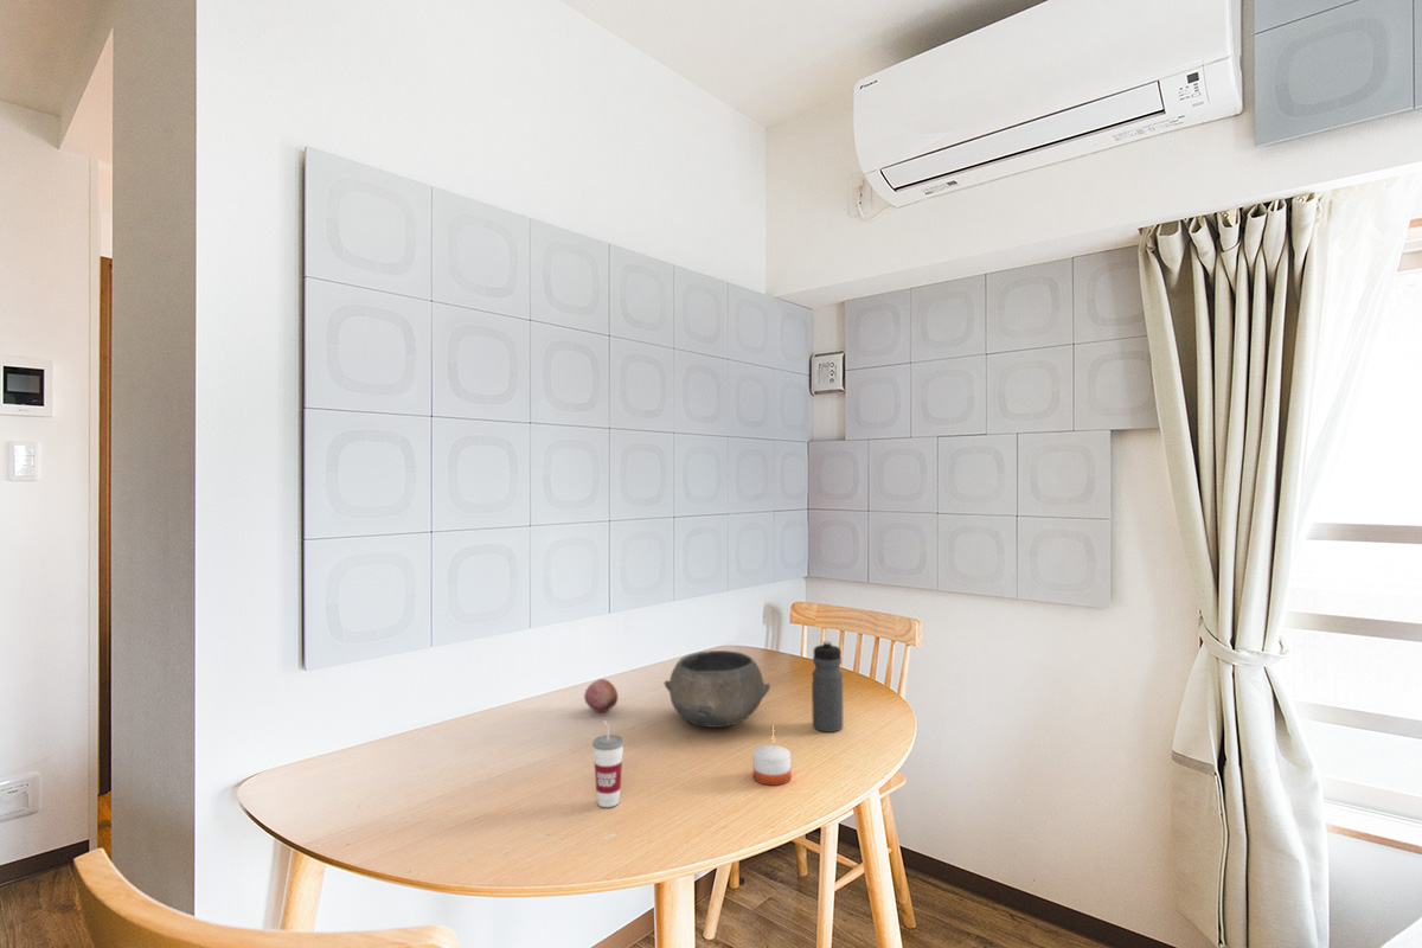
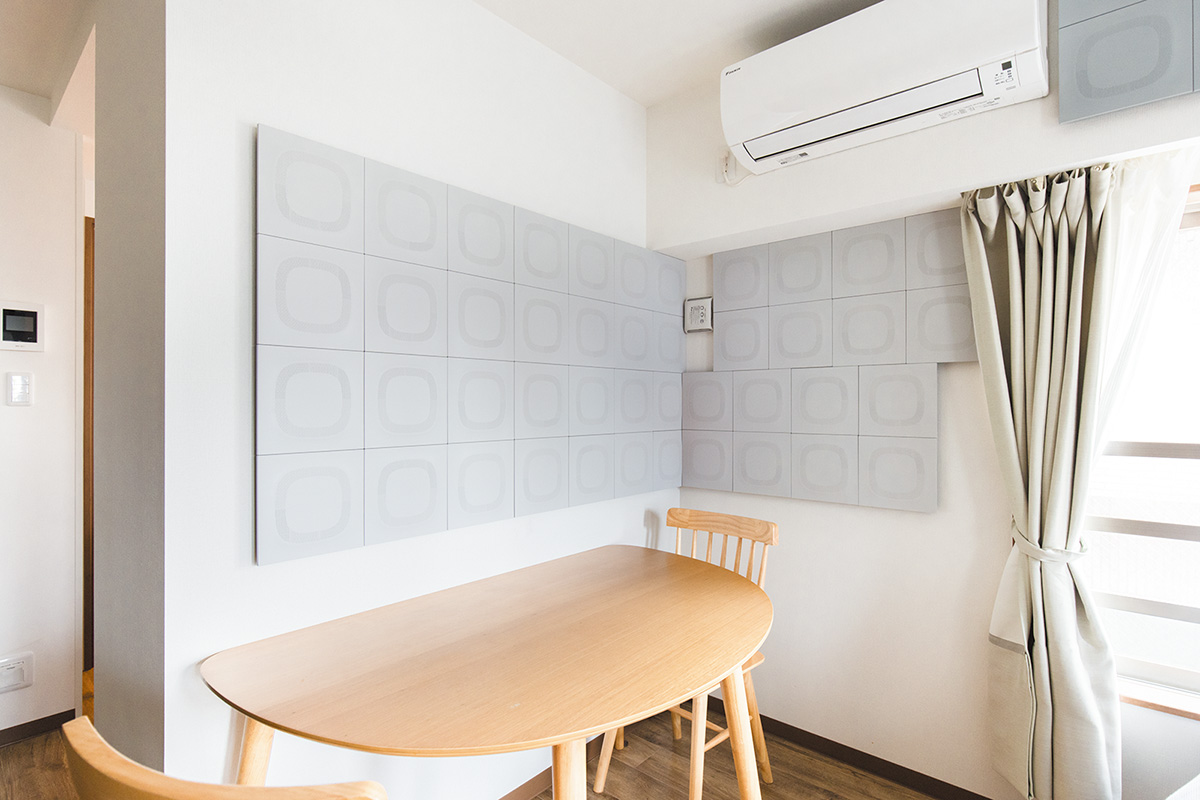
- water bottle (827, 684)
- bowl (716, 691)
- cup (608, 760)
- fruit (601, 696)
- candle (771, 750)
